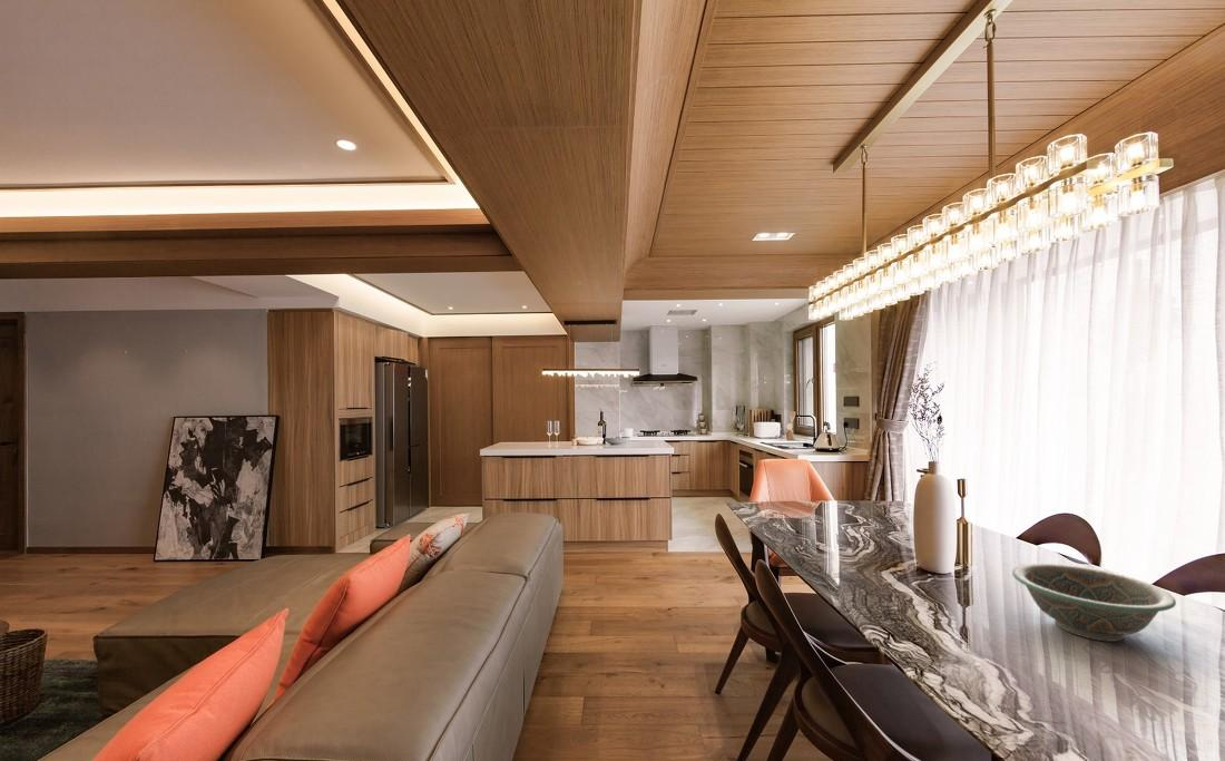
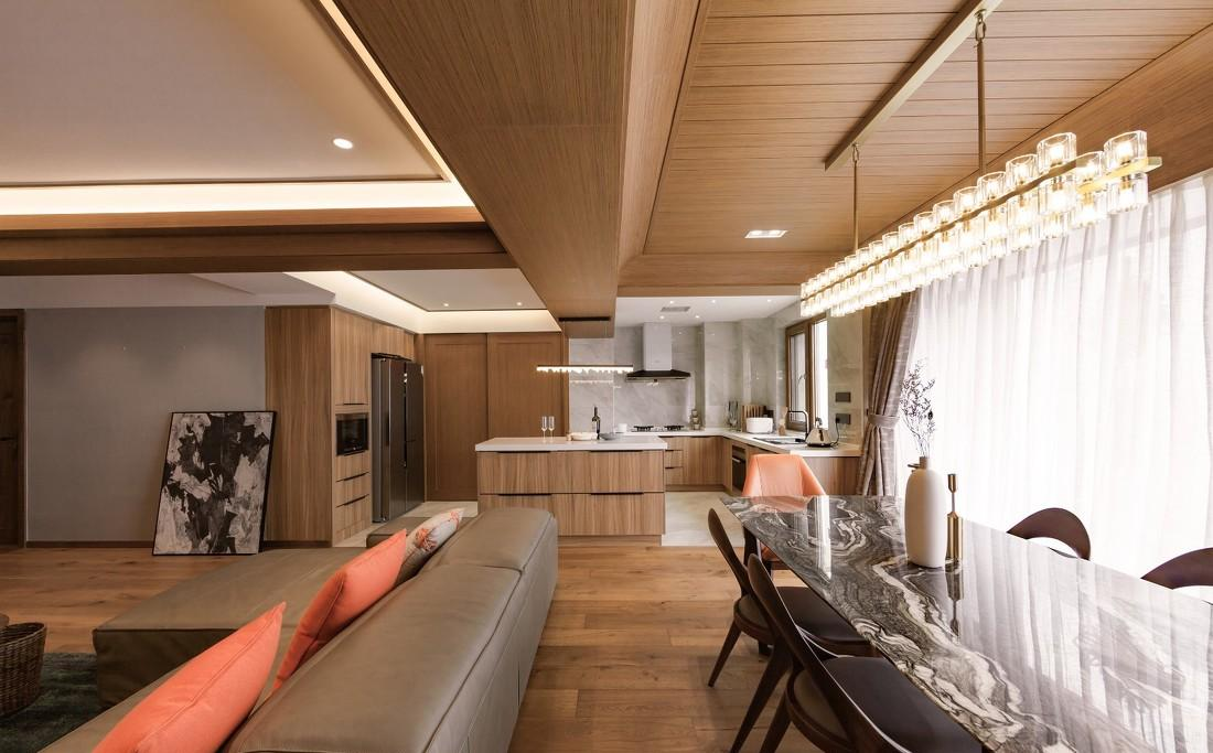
- decorative bowl (1088, 606)
